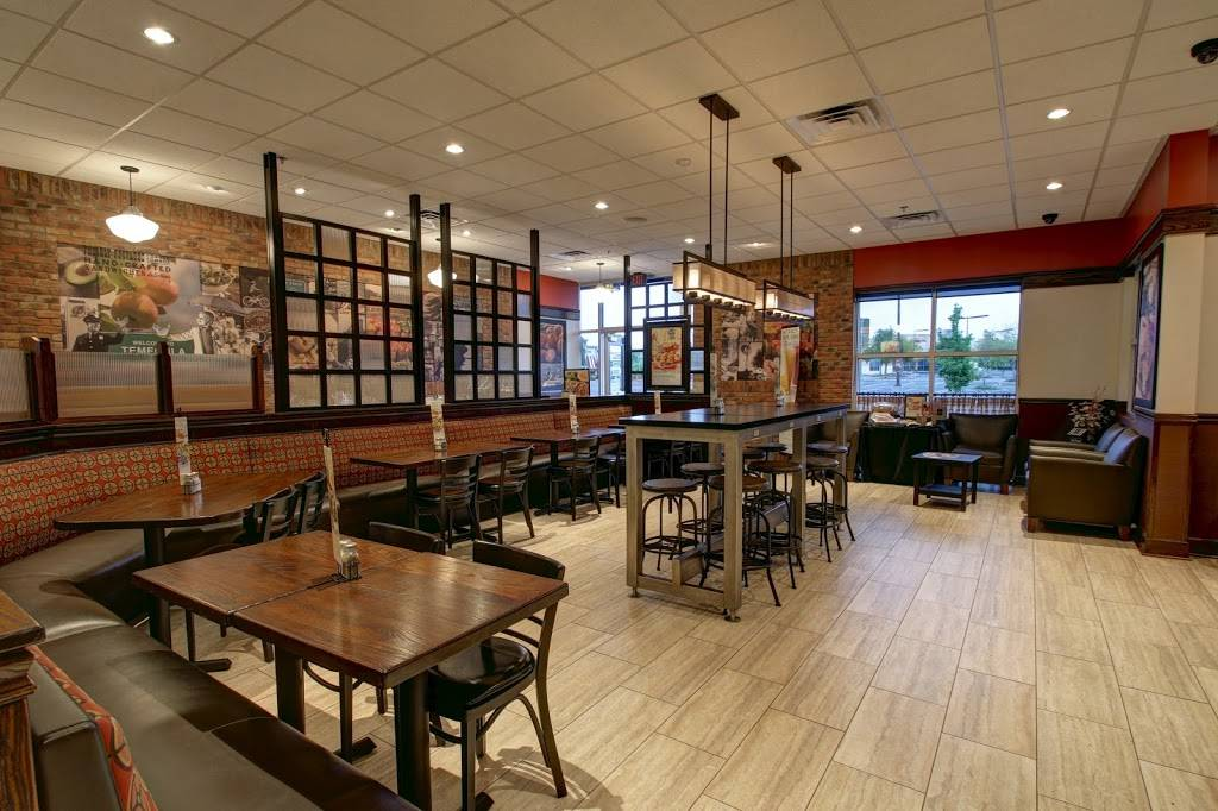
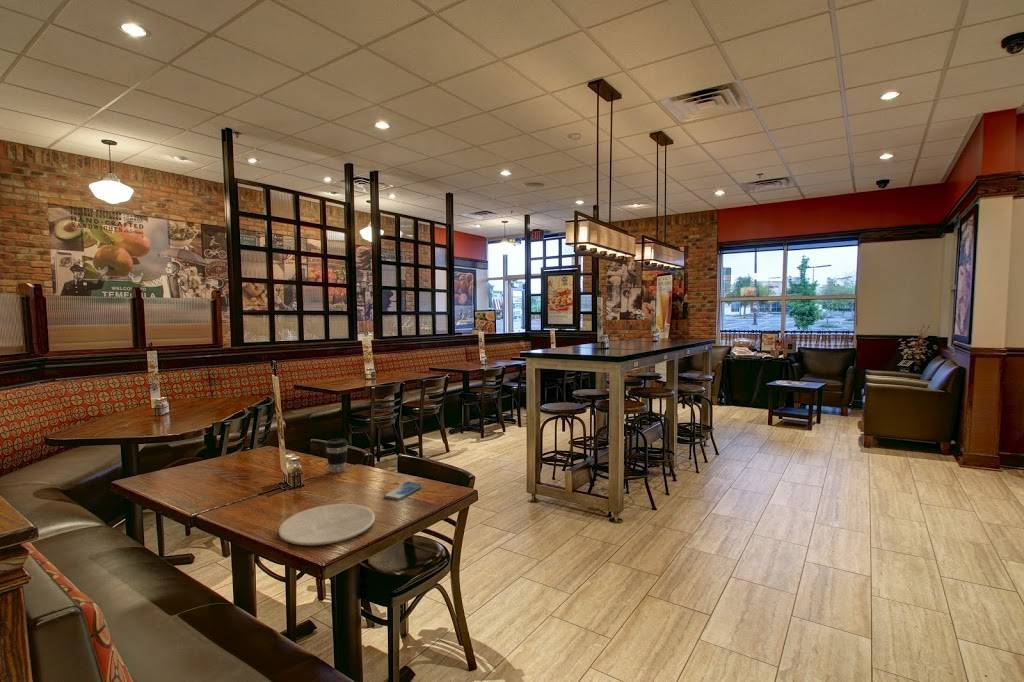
+ plate (328, 524)
+ smartphone (403, 490)
+ coffee cup (337, 455)
